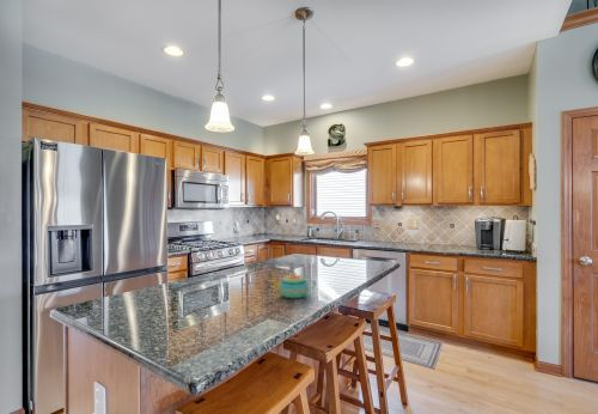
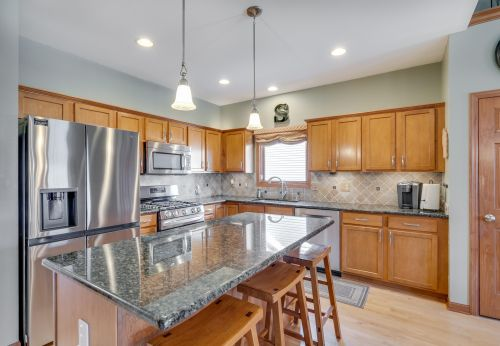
- teapot (292, 284)
